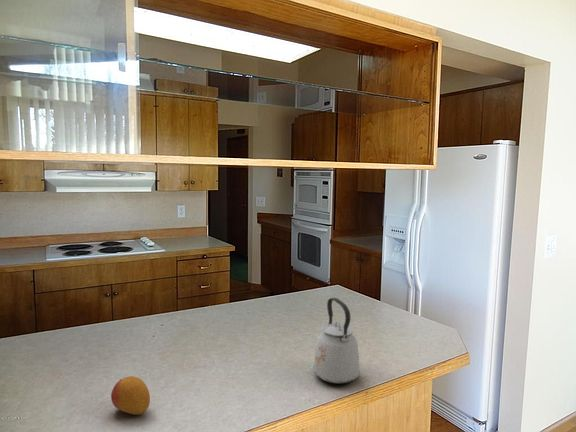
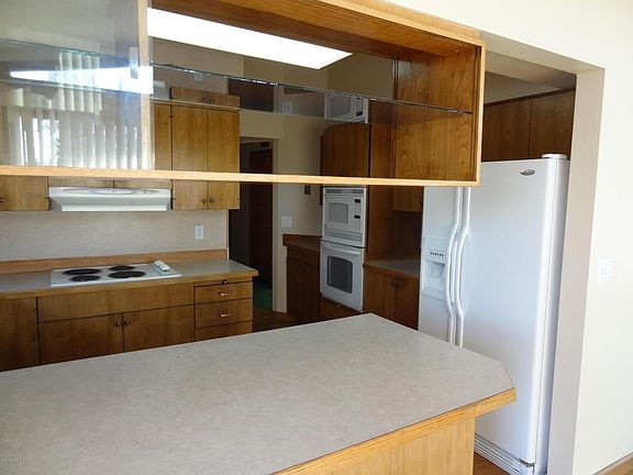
- fruit (131, 395)
- kettle (333, 335)
